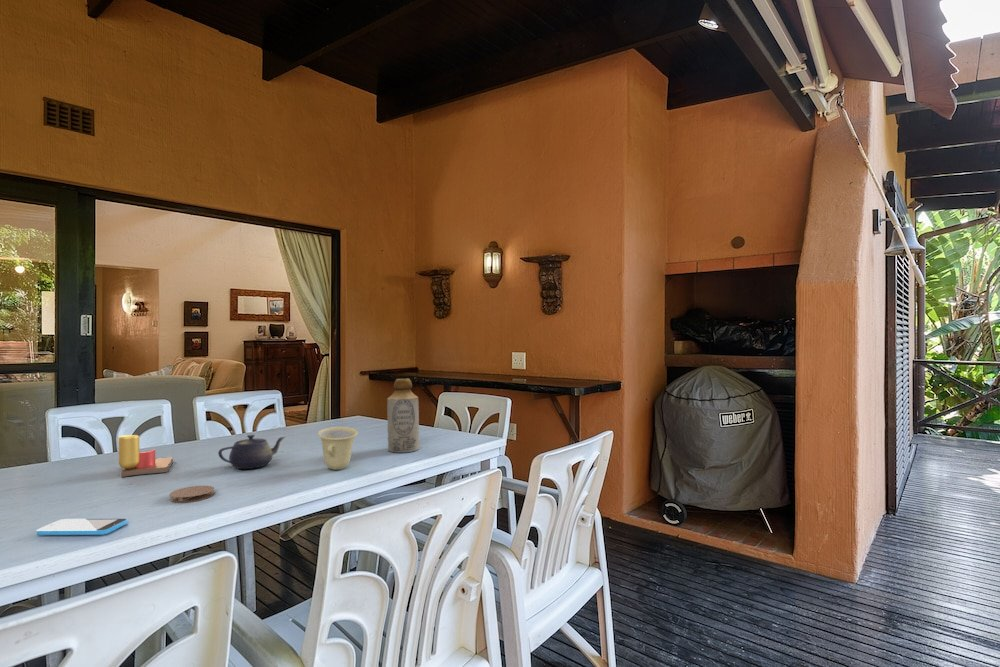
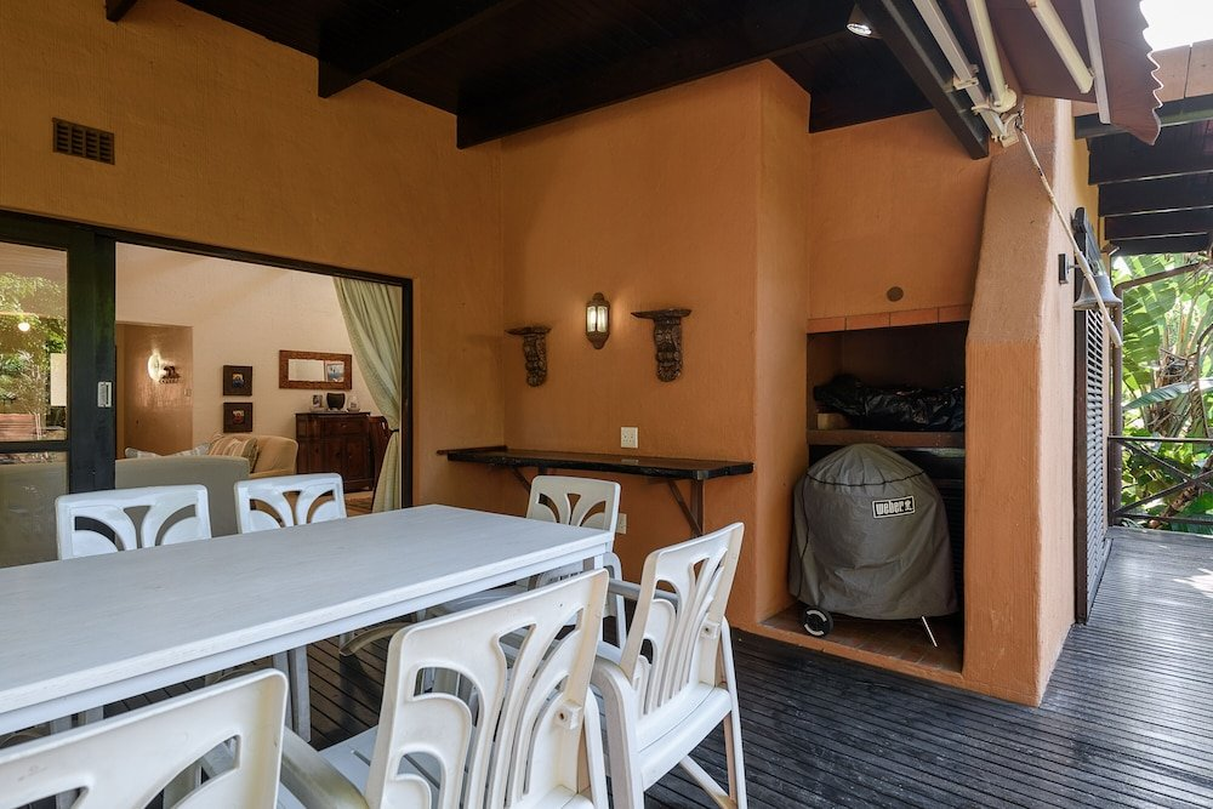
- candle (146, 452)
- cup (338, 449)
- smartphone (83, 526)
- bottle (403, 414)
- coaster (192, 493)
- teapot (253, 450)
